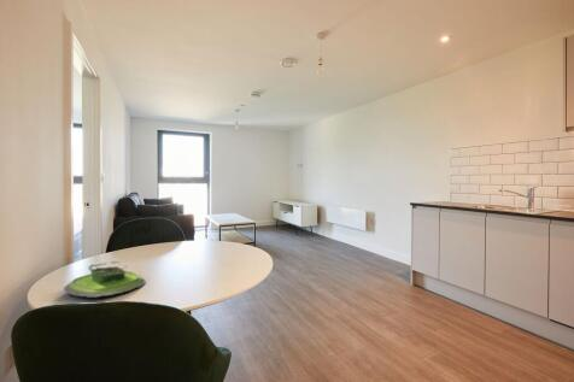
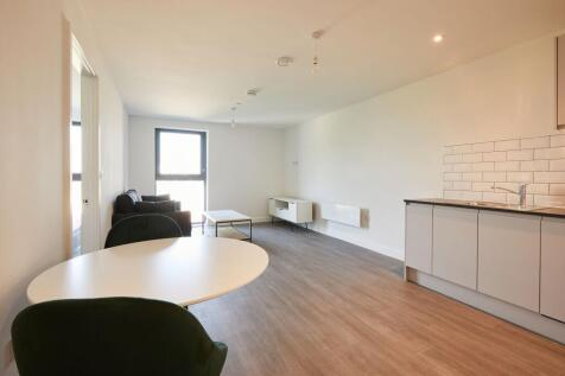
- plant pot (106, 275)
